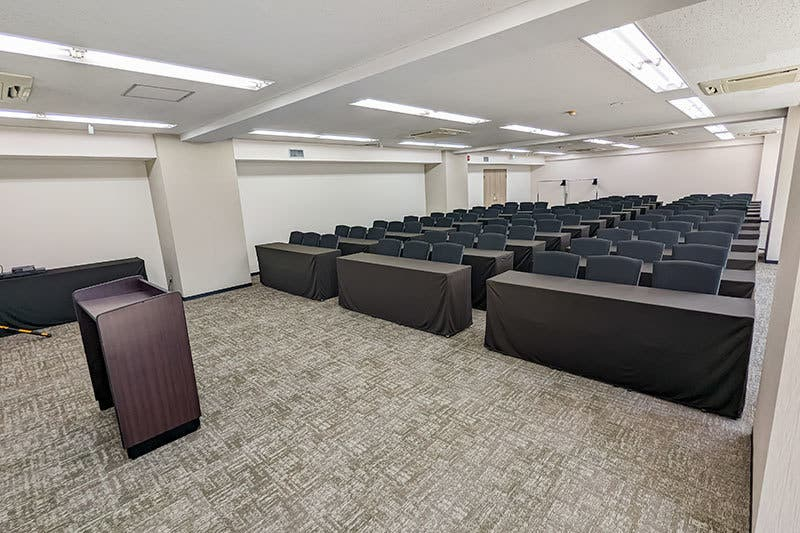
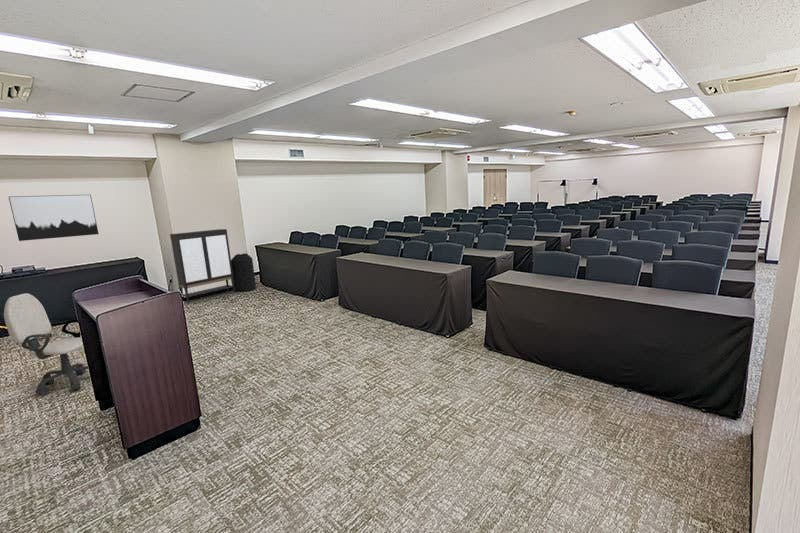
+ trash can (243, 271)
+ wall art (56, 216)
+ office chair (54, 341)
+ storage cabinet (204, 264)
